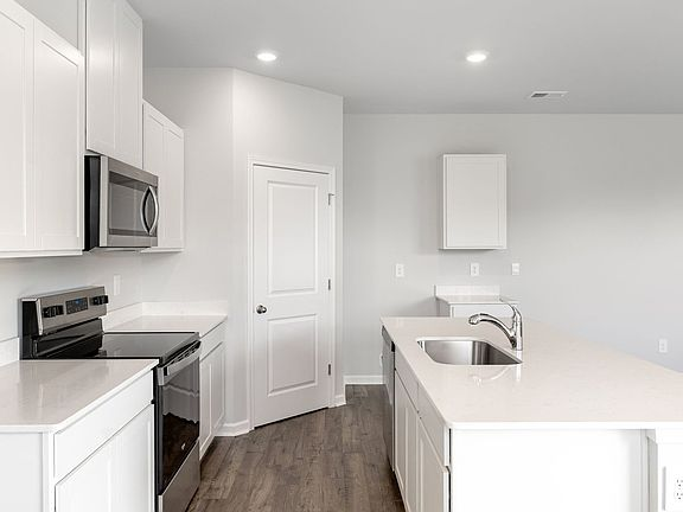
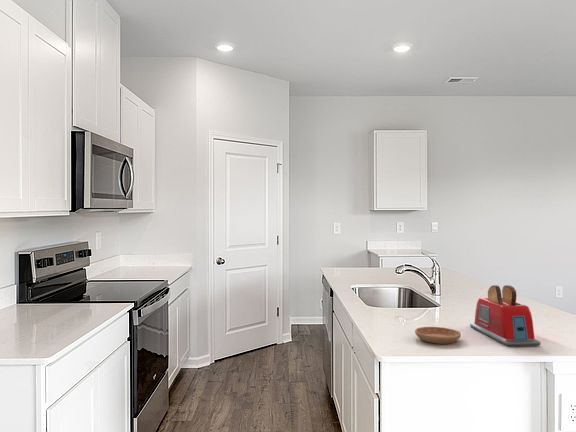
+ toaster (502, 310)
+ saucer (437, 335)
